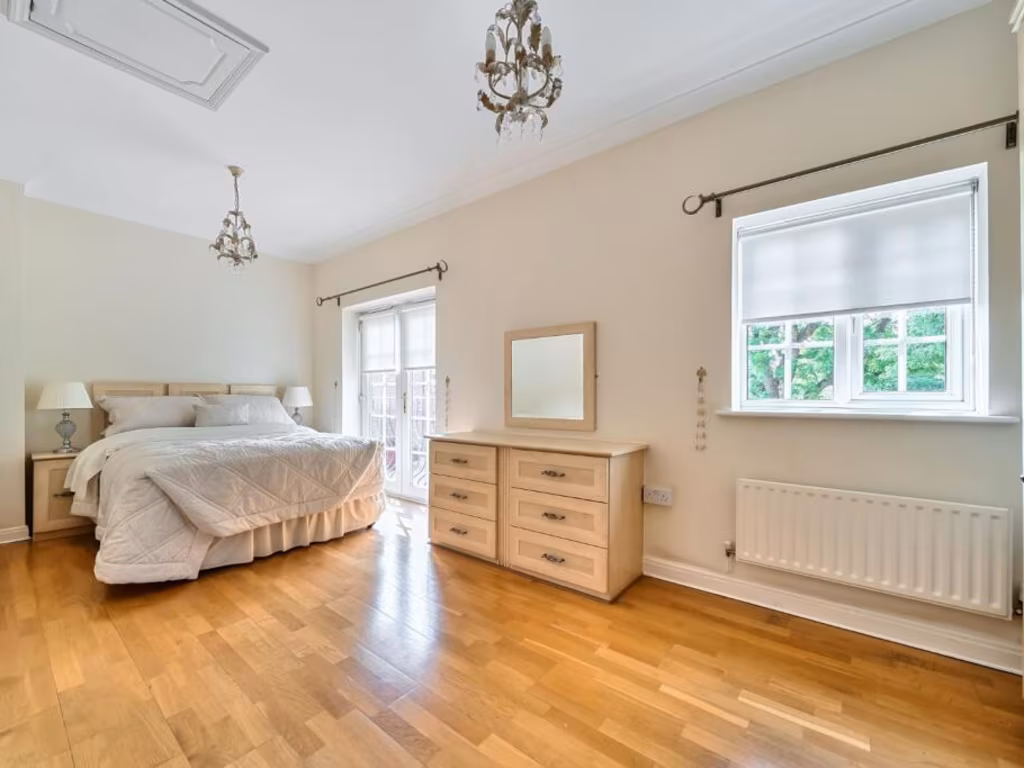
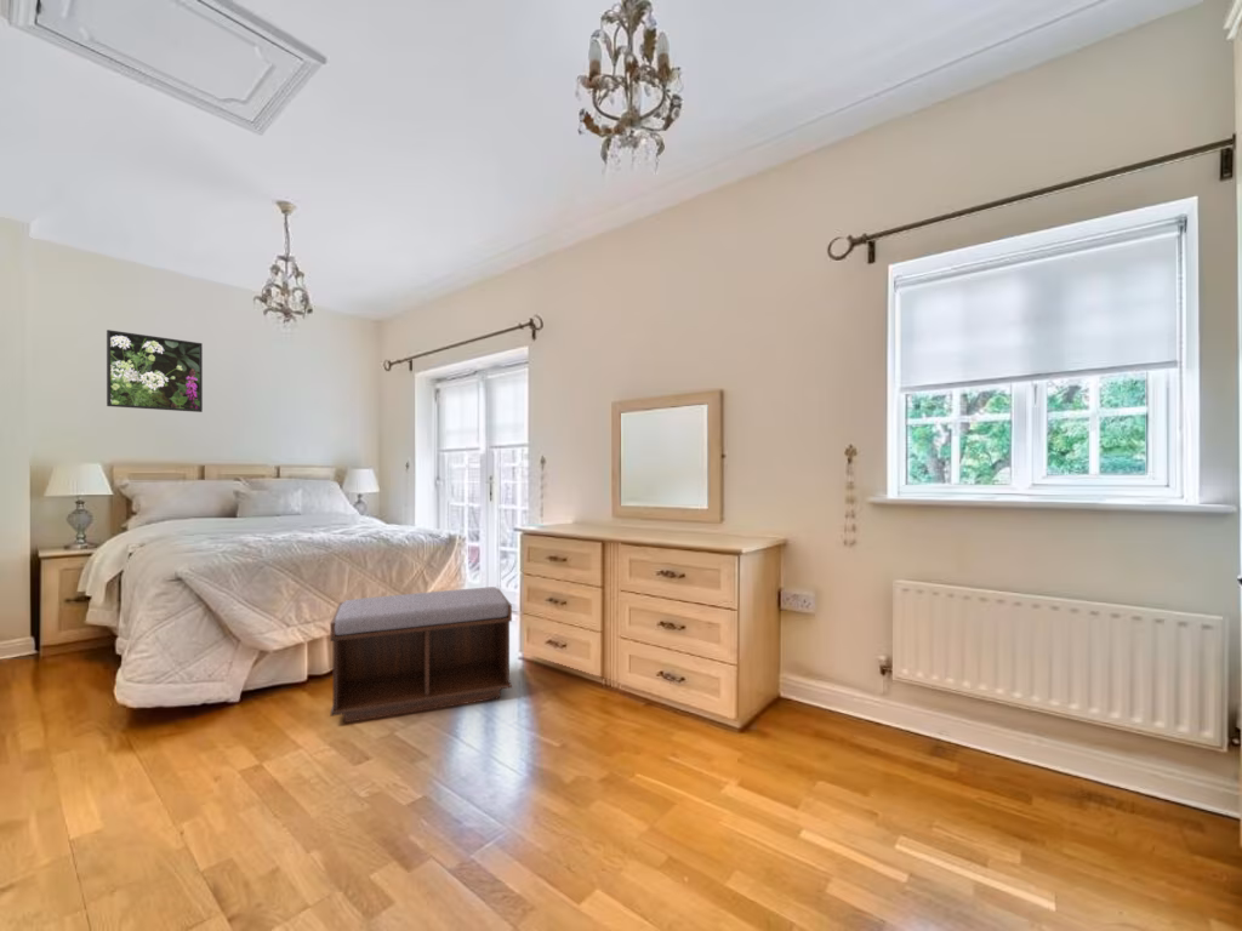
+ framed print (156, 372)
+ bench (425, 647)
